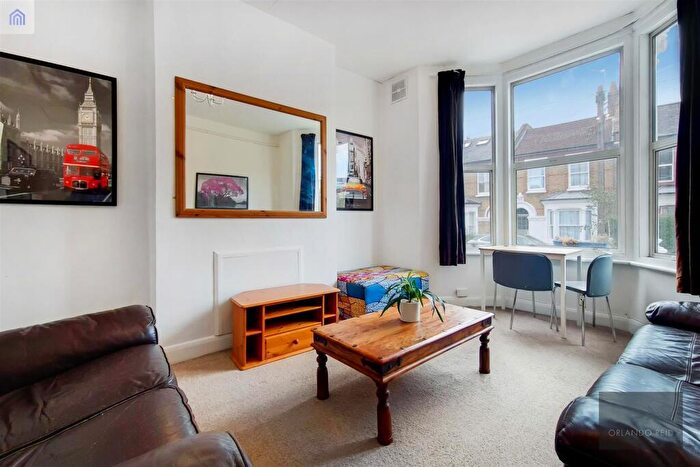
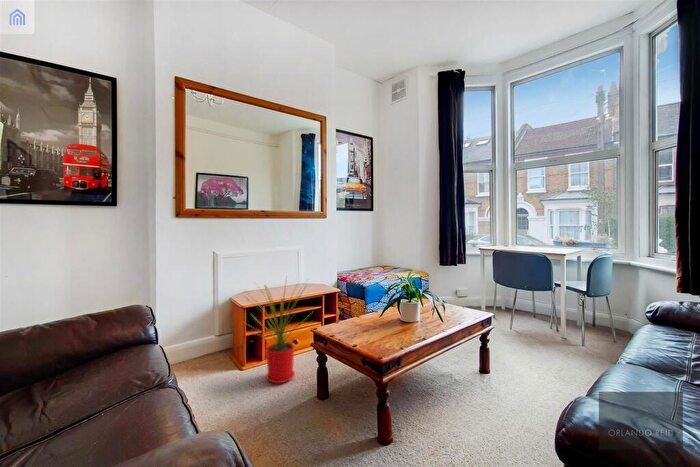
+ house plant (280, 328)
